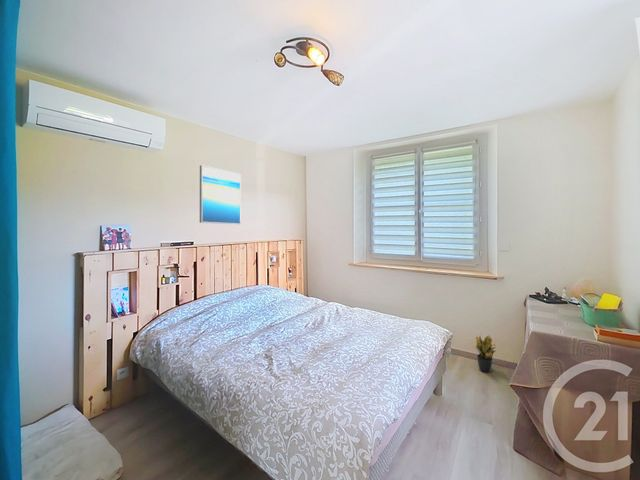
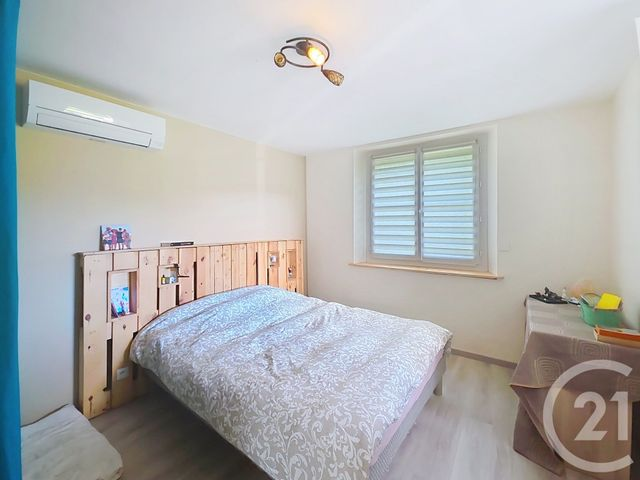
- wall art (221, 197)
- potted plant (485, 351)
